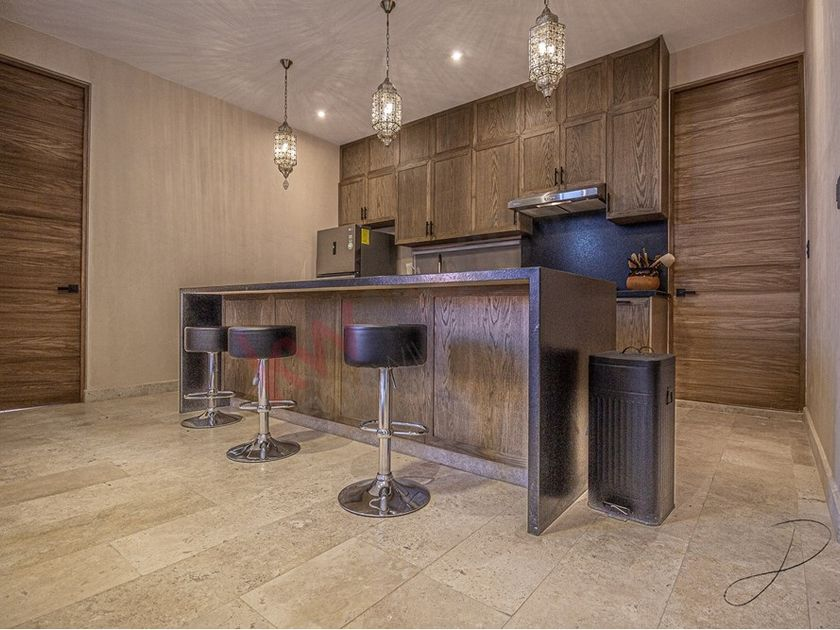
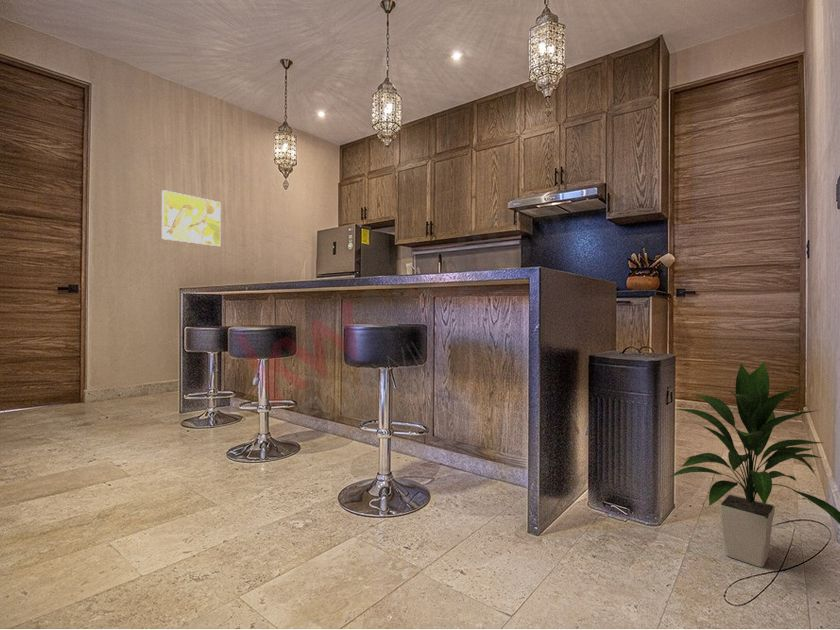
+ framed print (192, 219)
+ indoor plant (753, 462)
